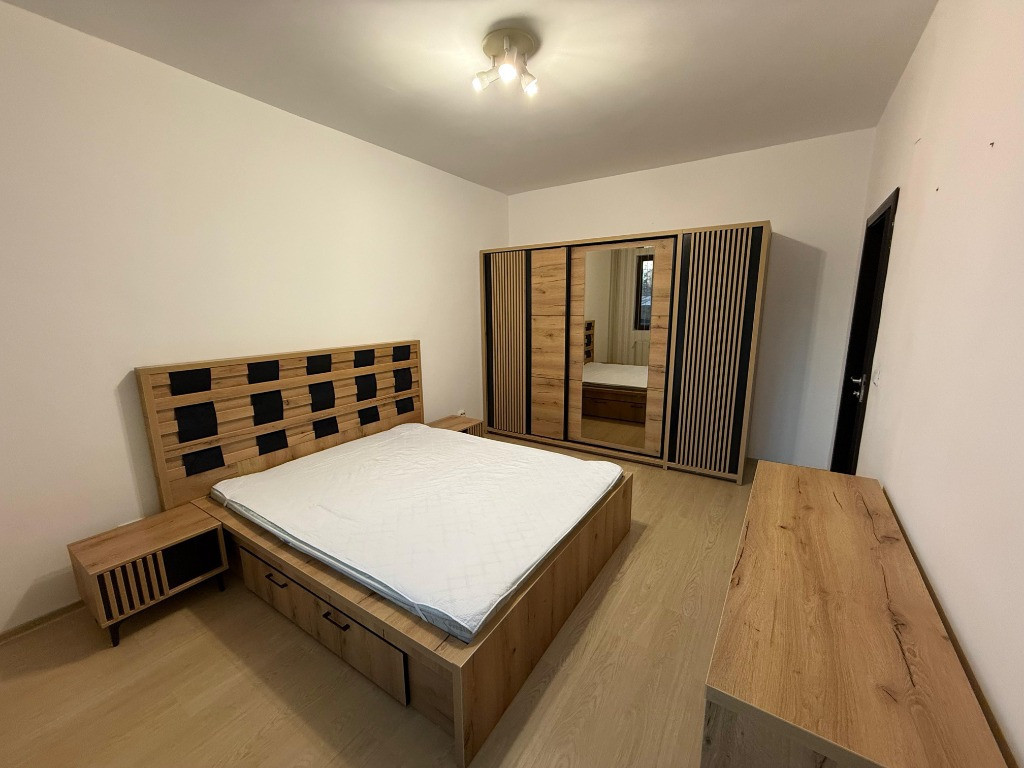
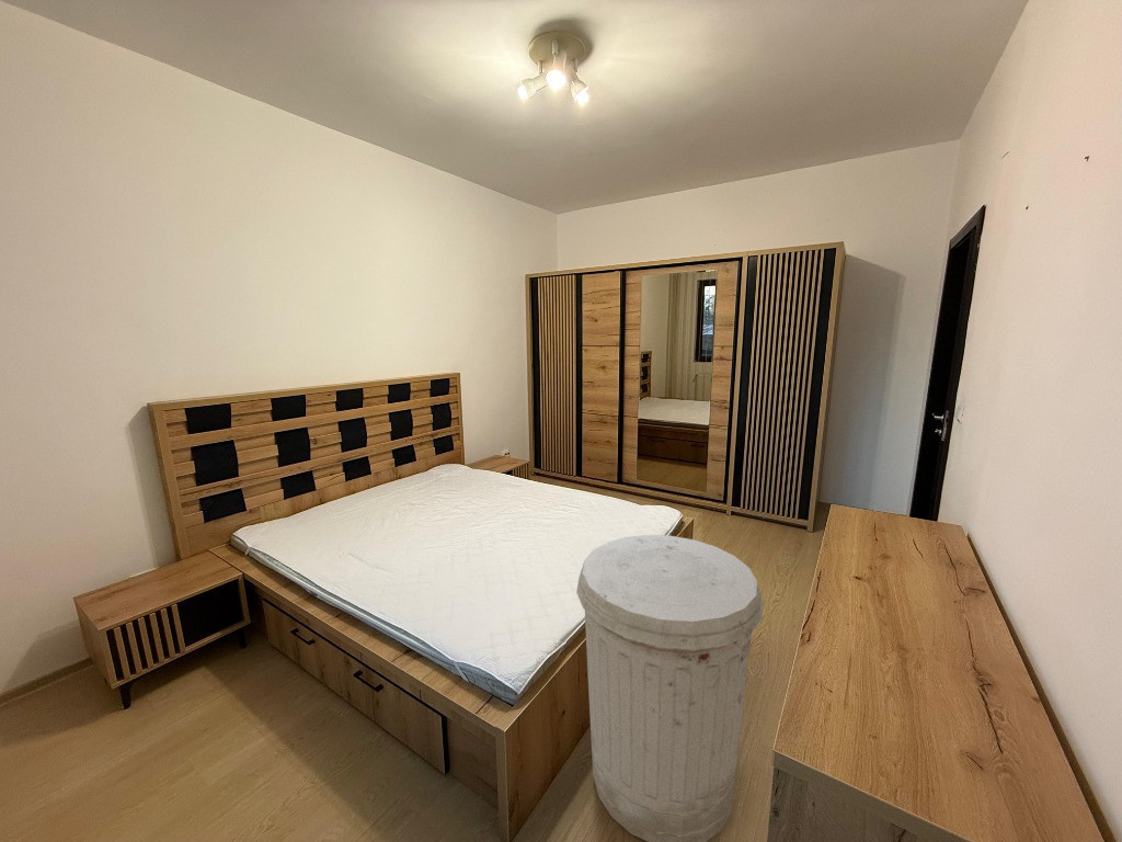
+ trash can (663, 672)
